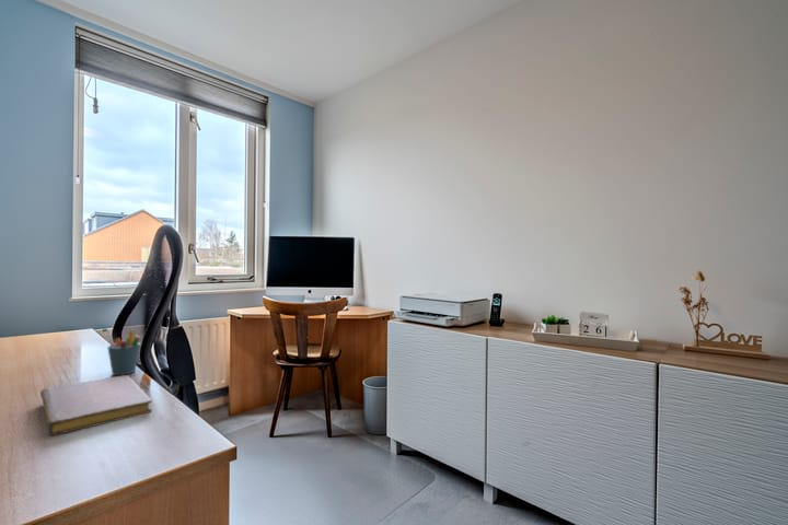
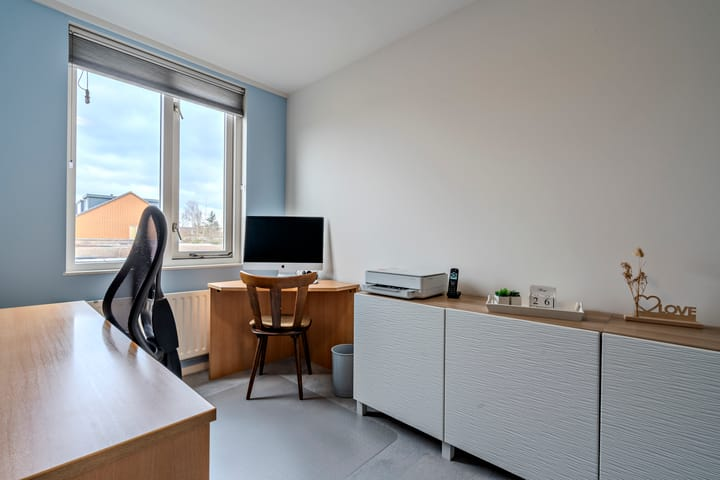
- pen holder (124, 350)
- notebook (94, 399)
